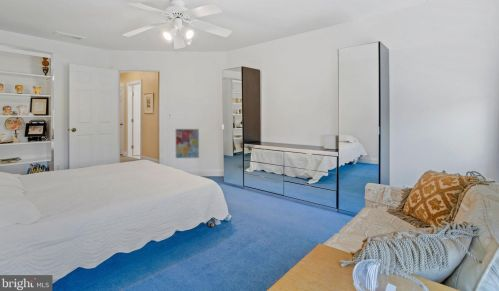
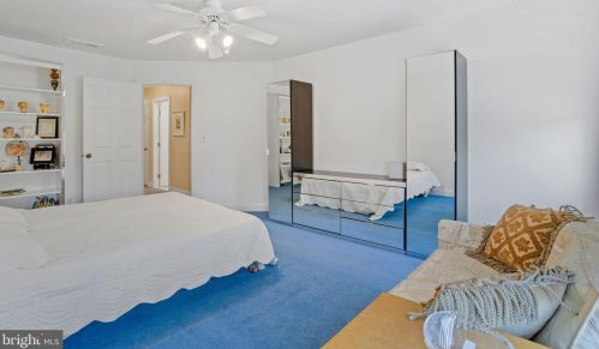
- wall art (187, 143)
